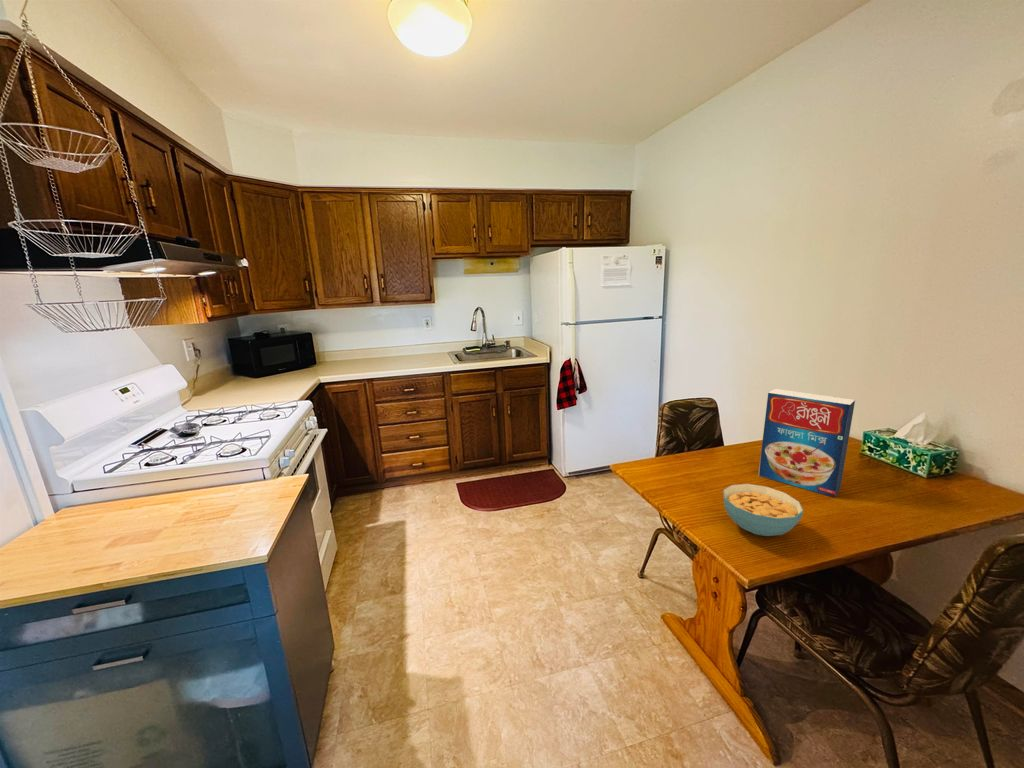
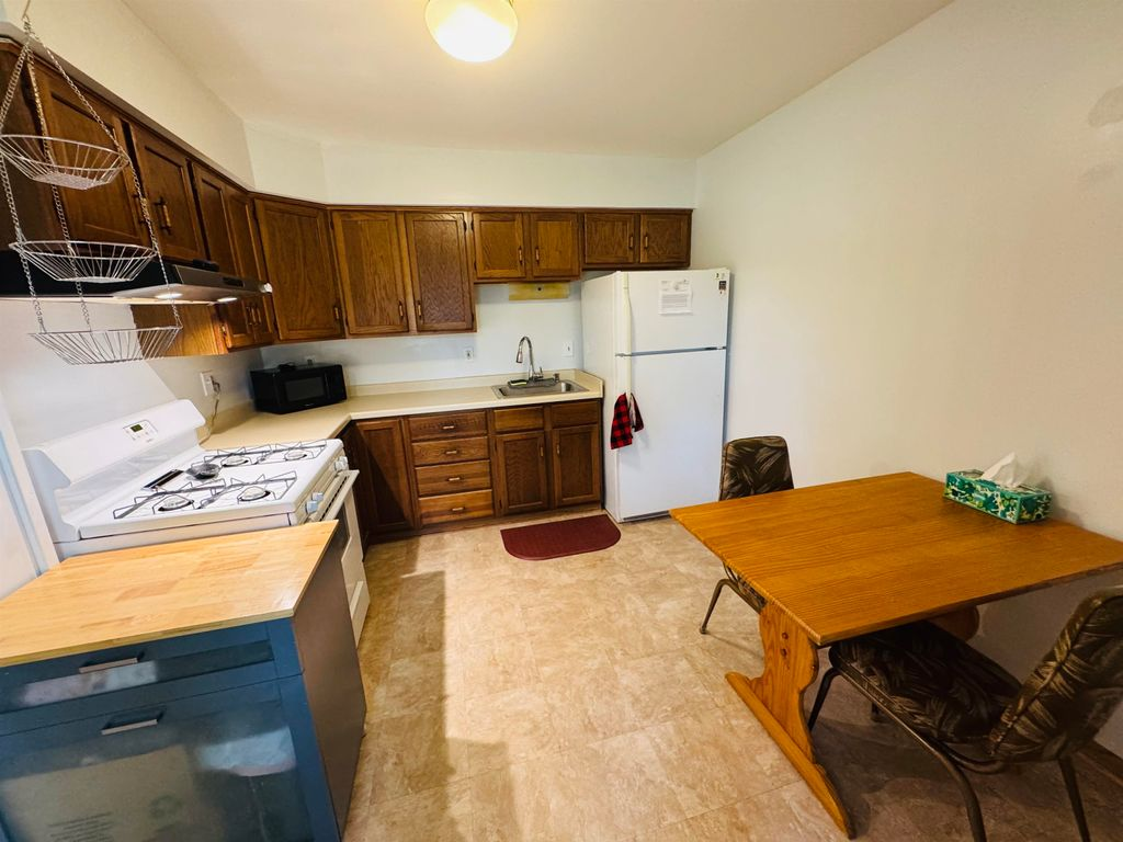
- cereal box (803, 440)
- cereal bowl (759, 514)
